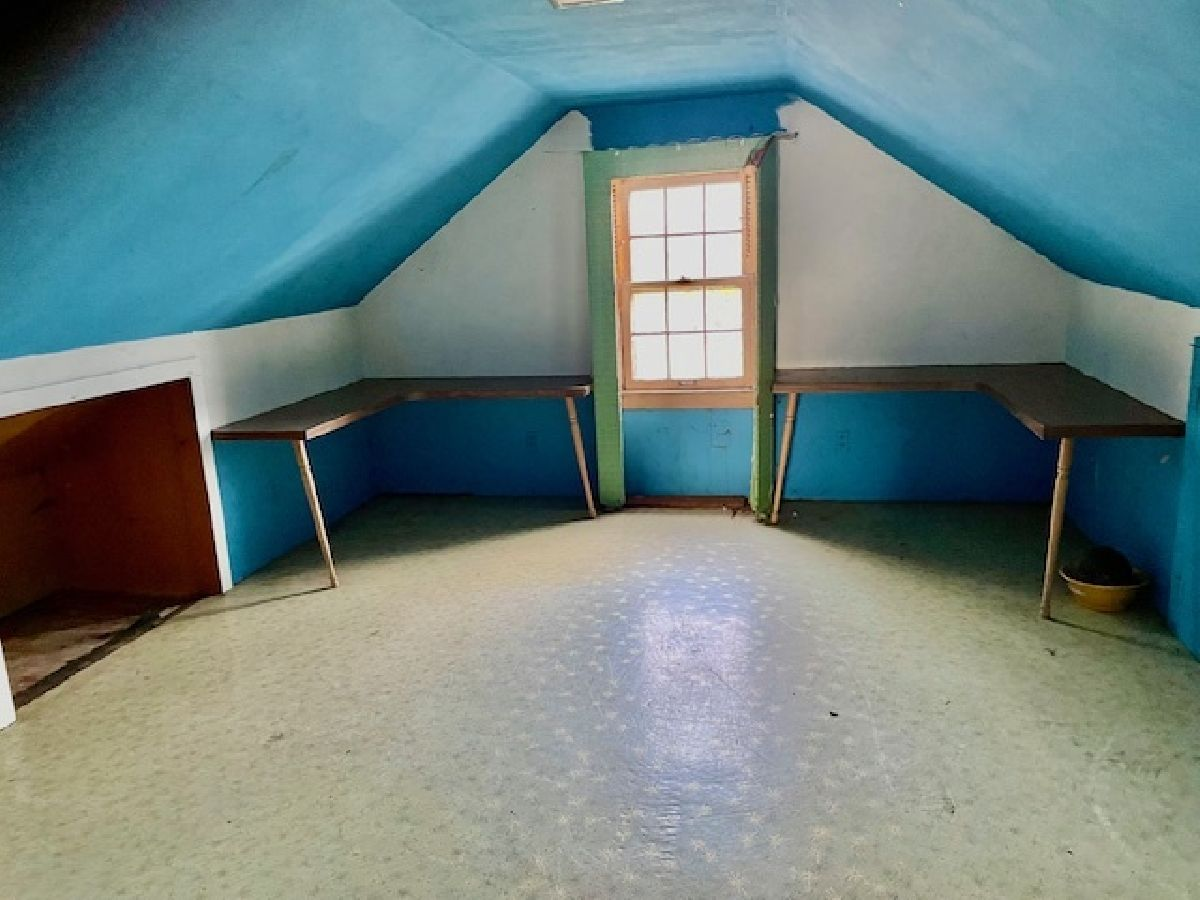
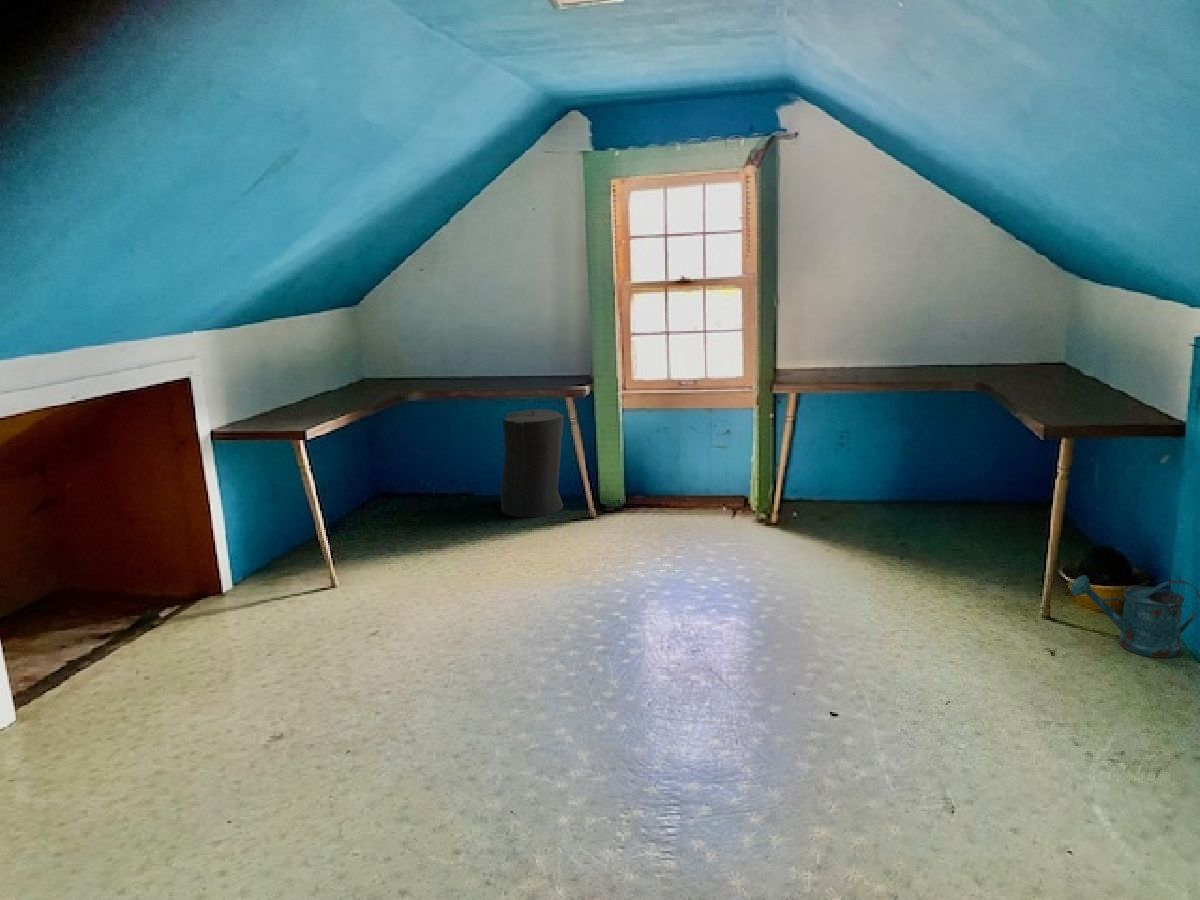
+ trash can (532, 458)
+ watering can (1133, 612)
